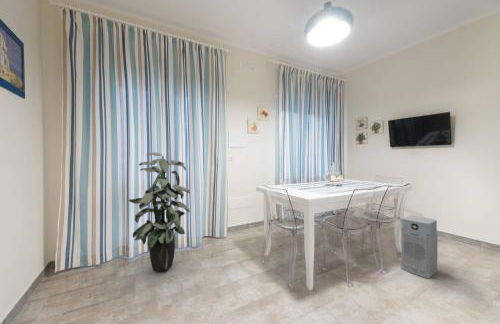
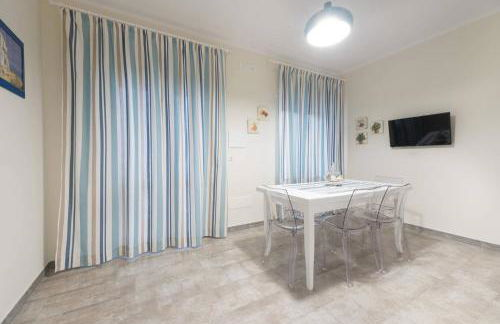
- indoor plant (159, 209)
- air purifier (419, 244)
